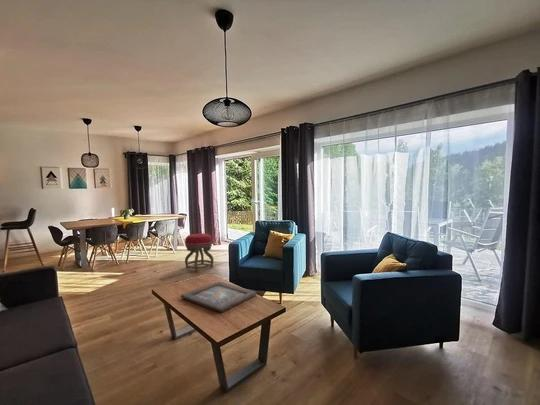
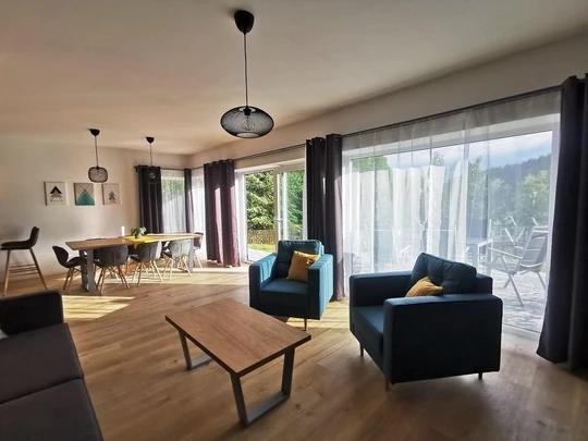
- decorative tray (219, 295)
- stool (199, 250)
